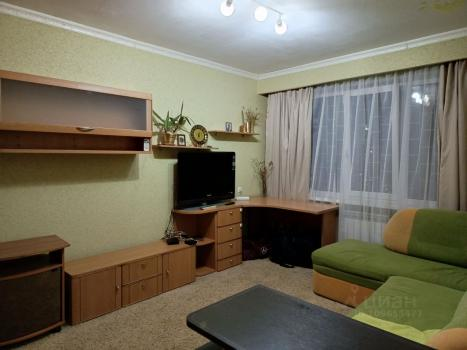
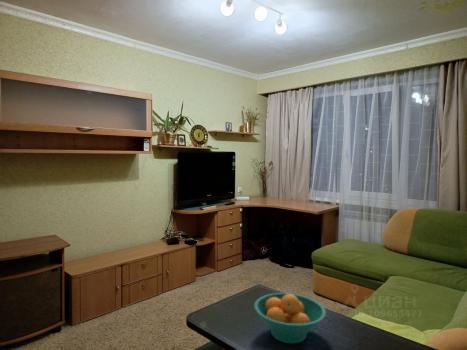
+ fruit bowl (289, 314)
